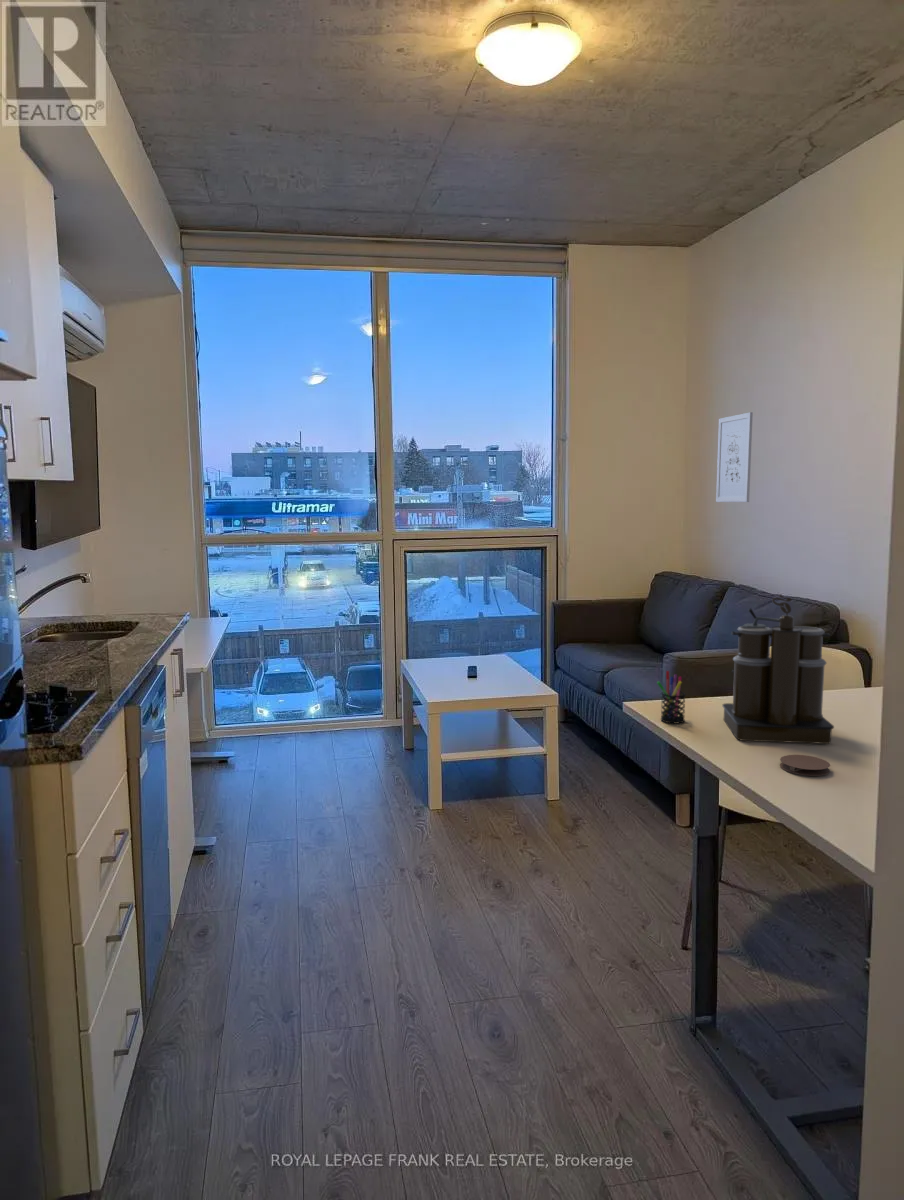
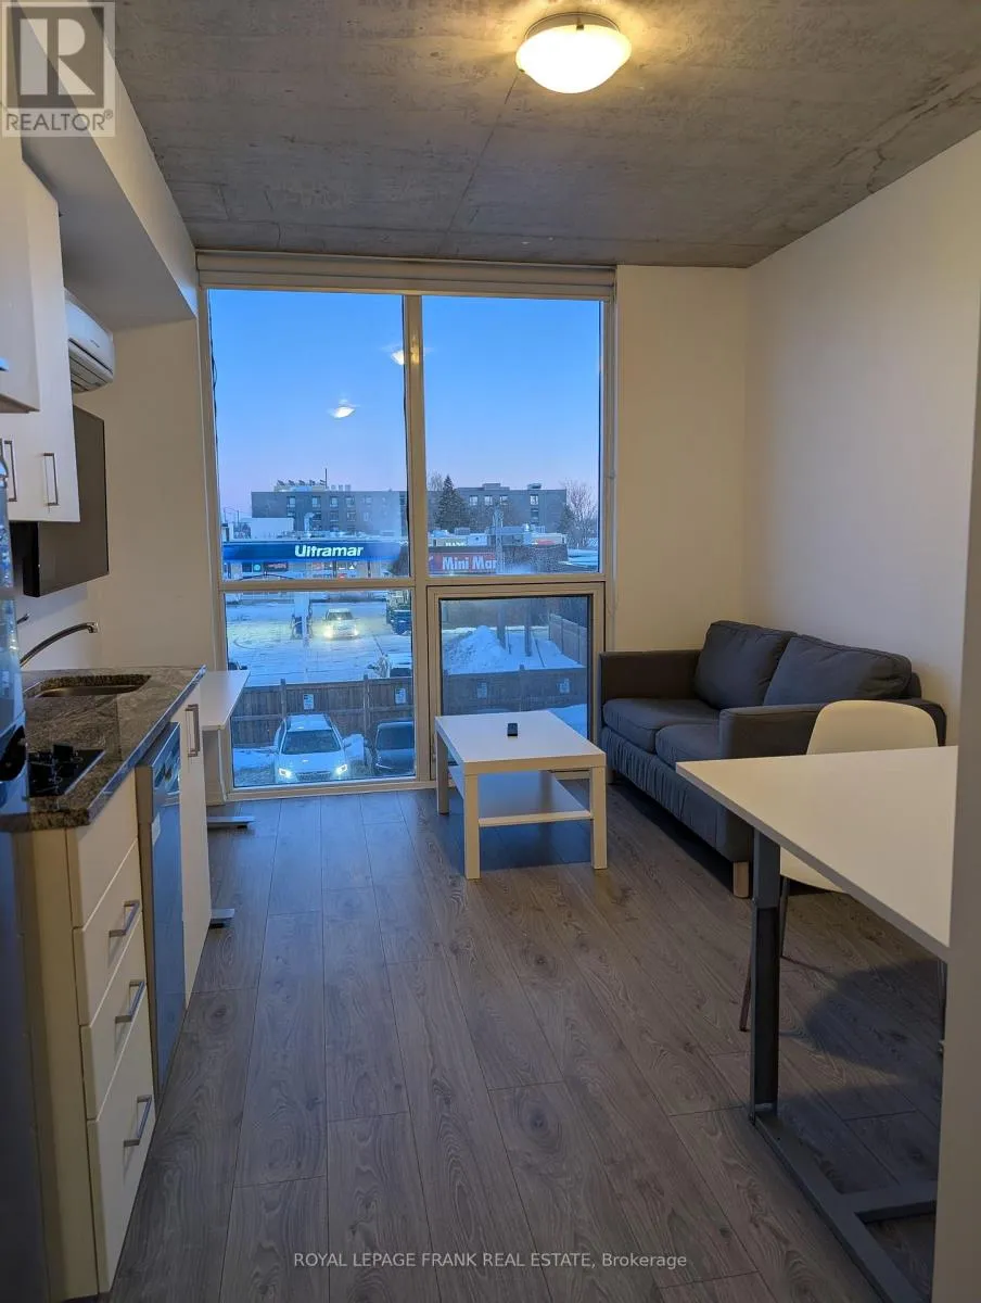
- coffee maker (777, 661)
- pen holder (670, 696)
- wall art (733, 459)
- coaster (804, 764)
